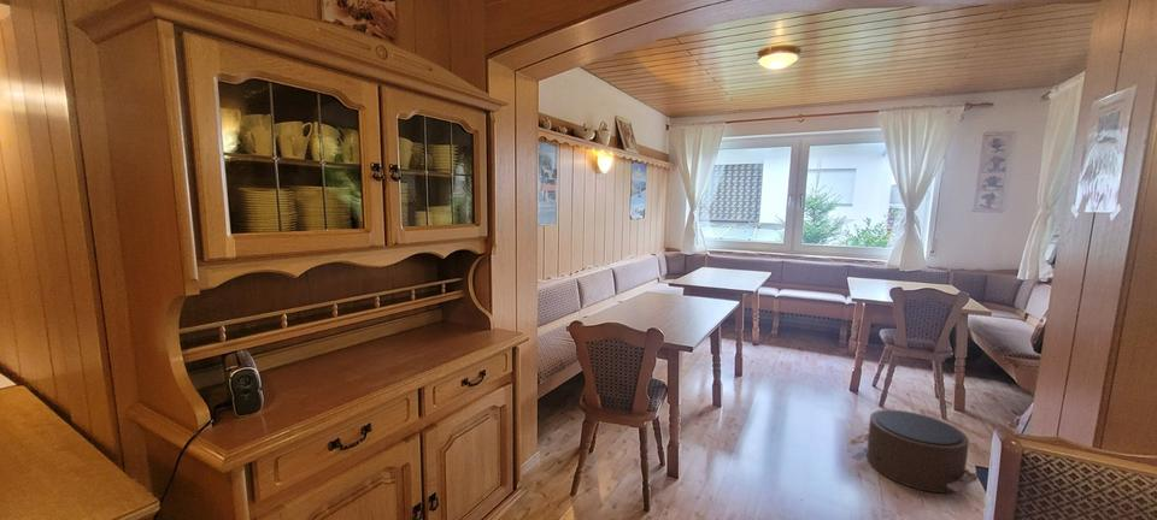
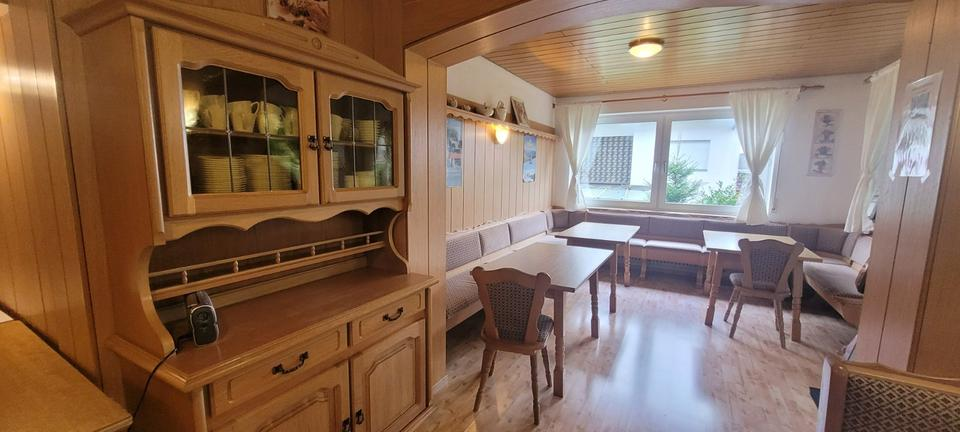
- pouf (910, 448)
